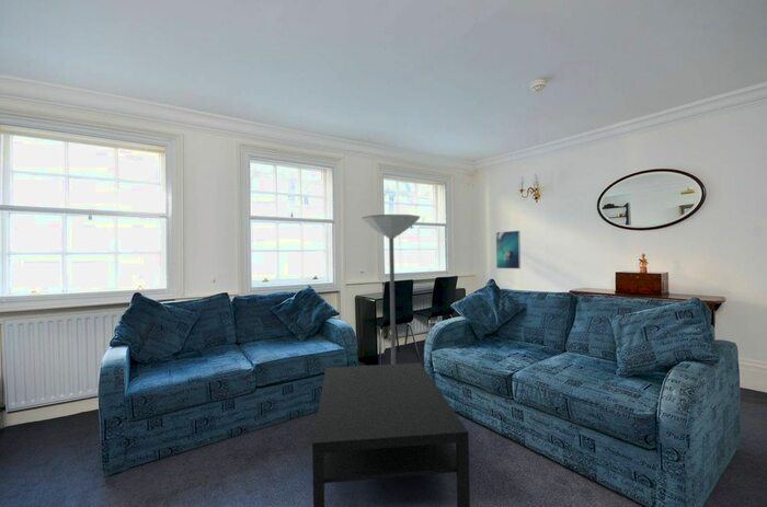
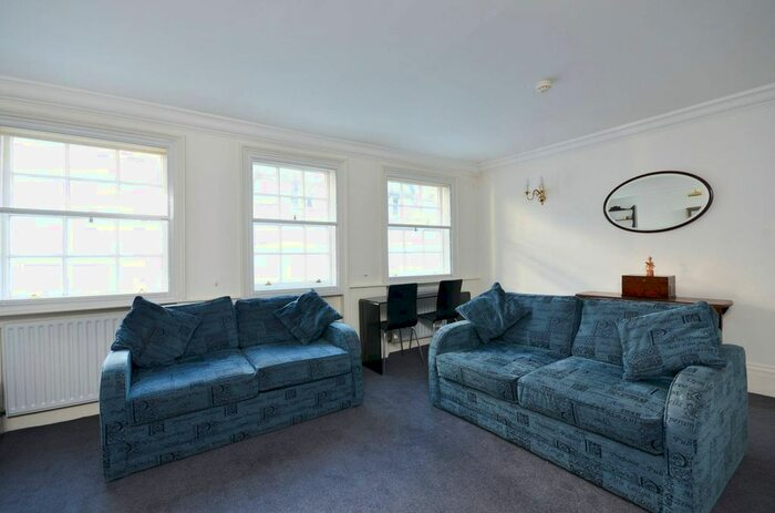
- floor lamp (392, 300)
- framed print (507, 250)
- coffee table (380, 426)
